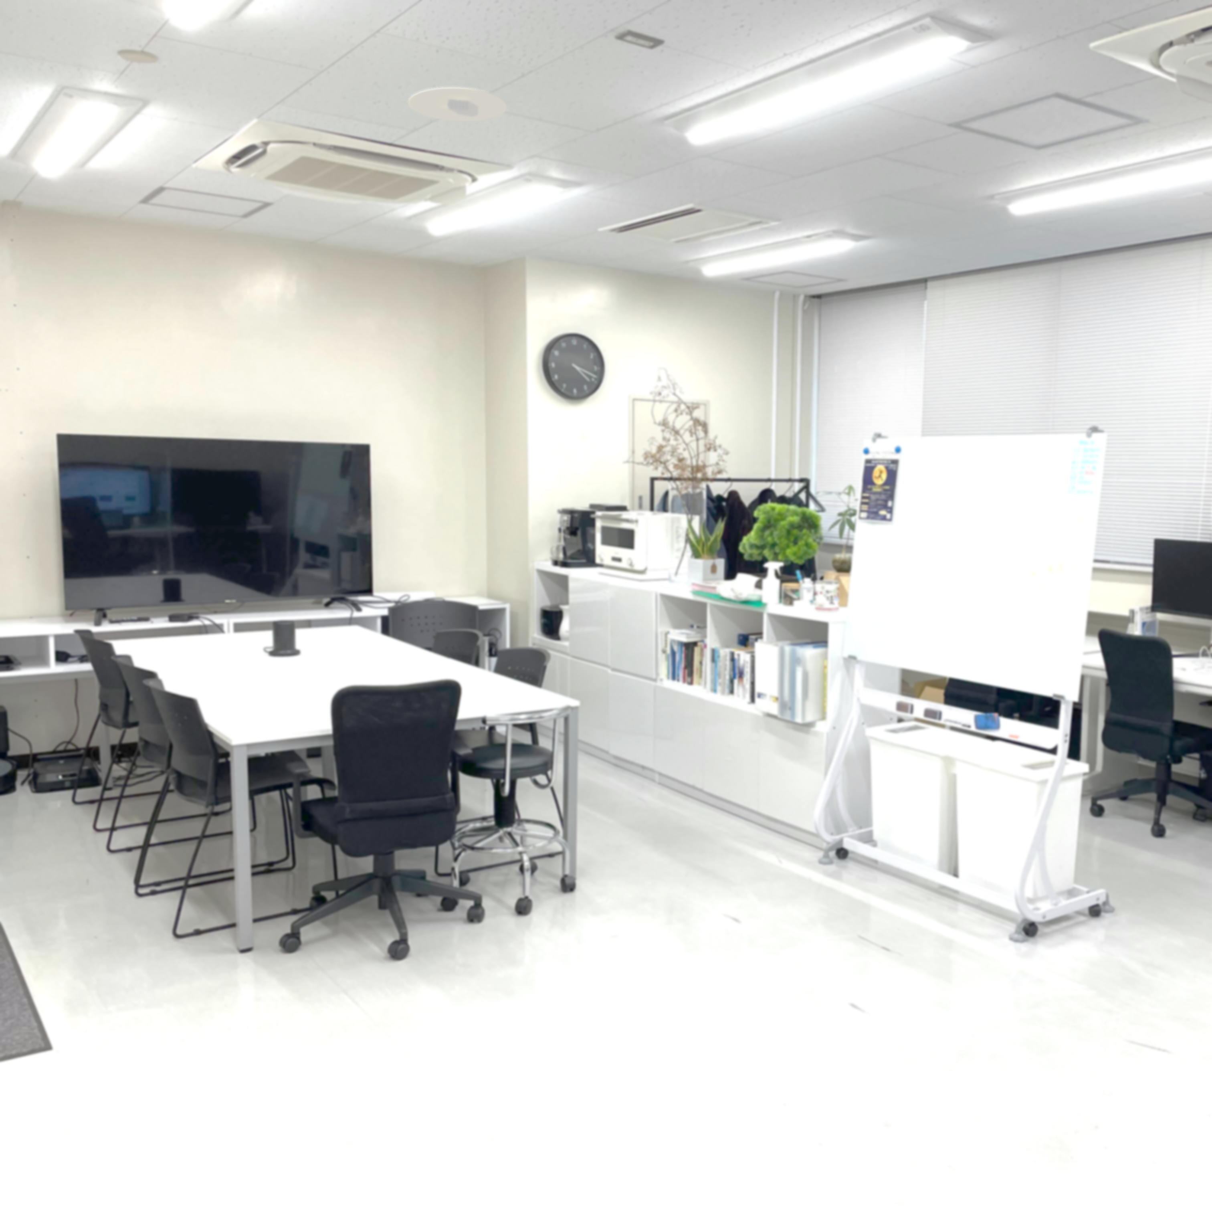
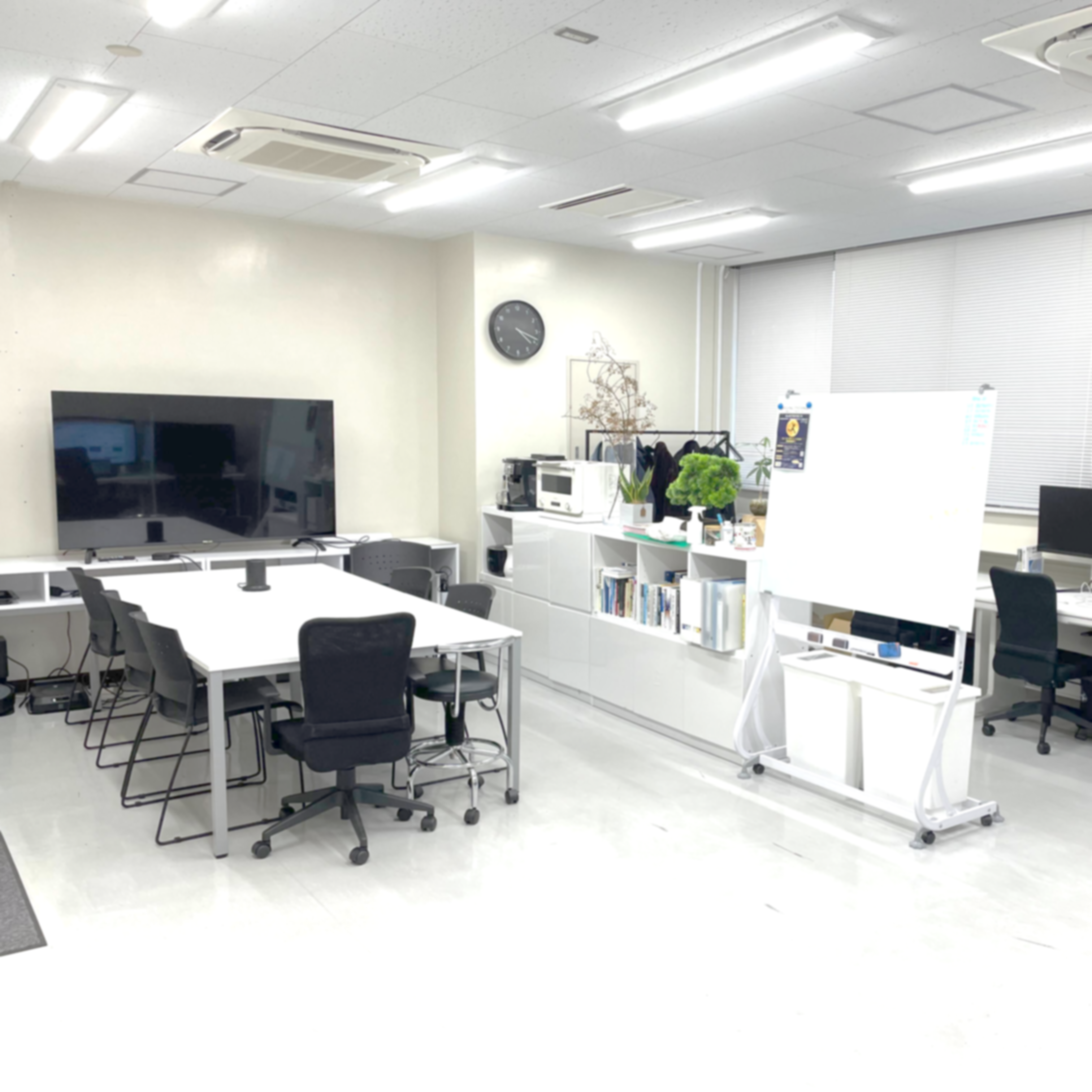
- recessed light (457, 100)
